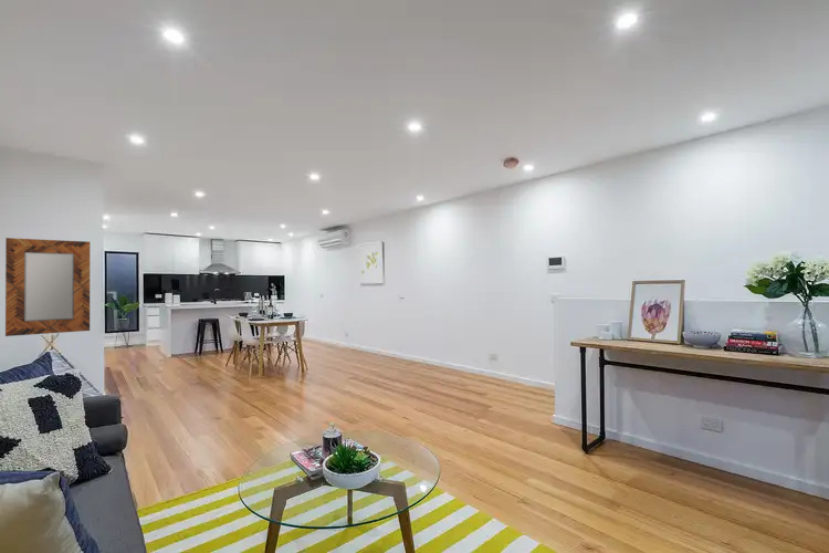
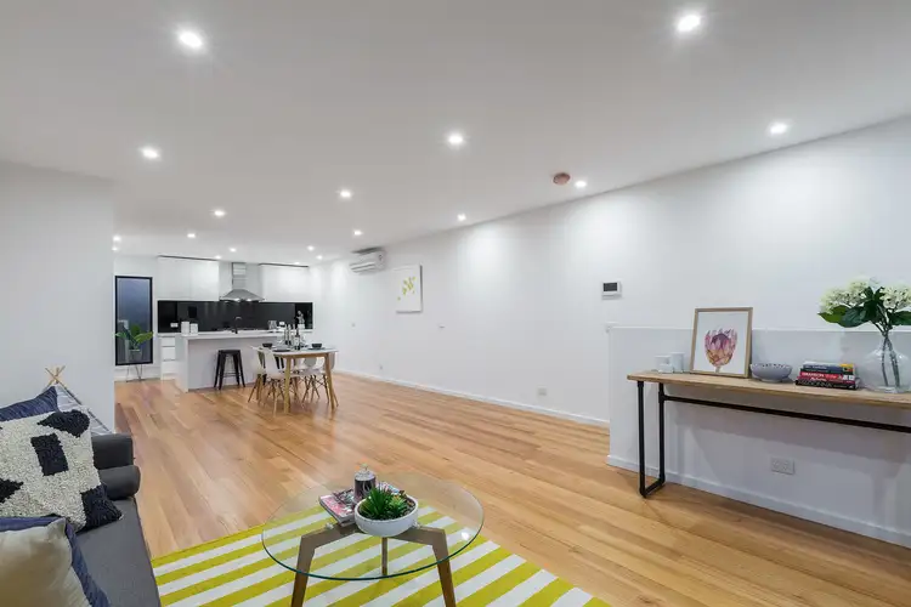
- home mirror (50, 286)
